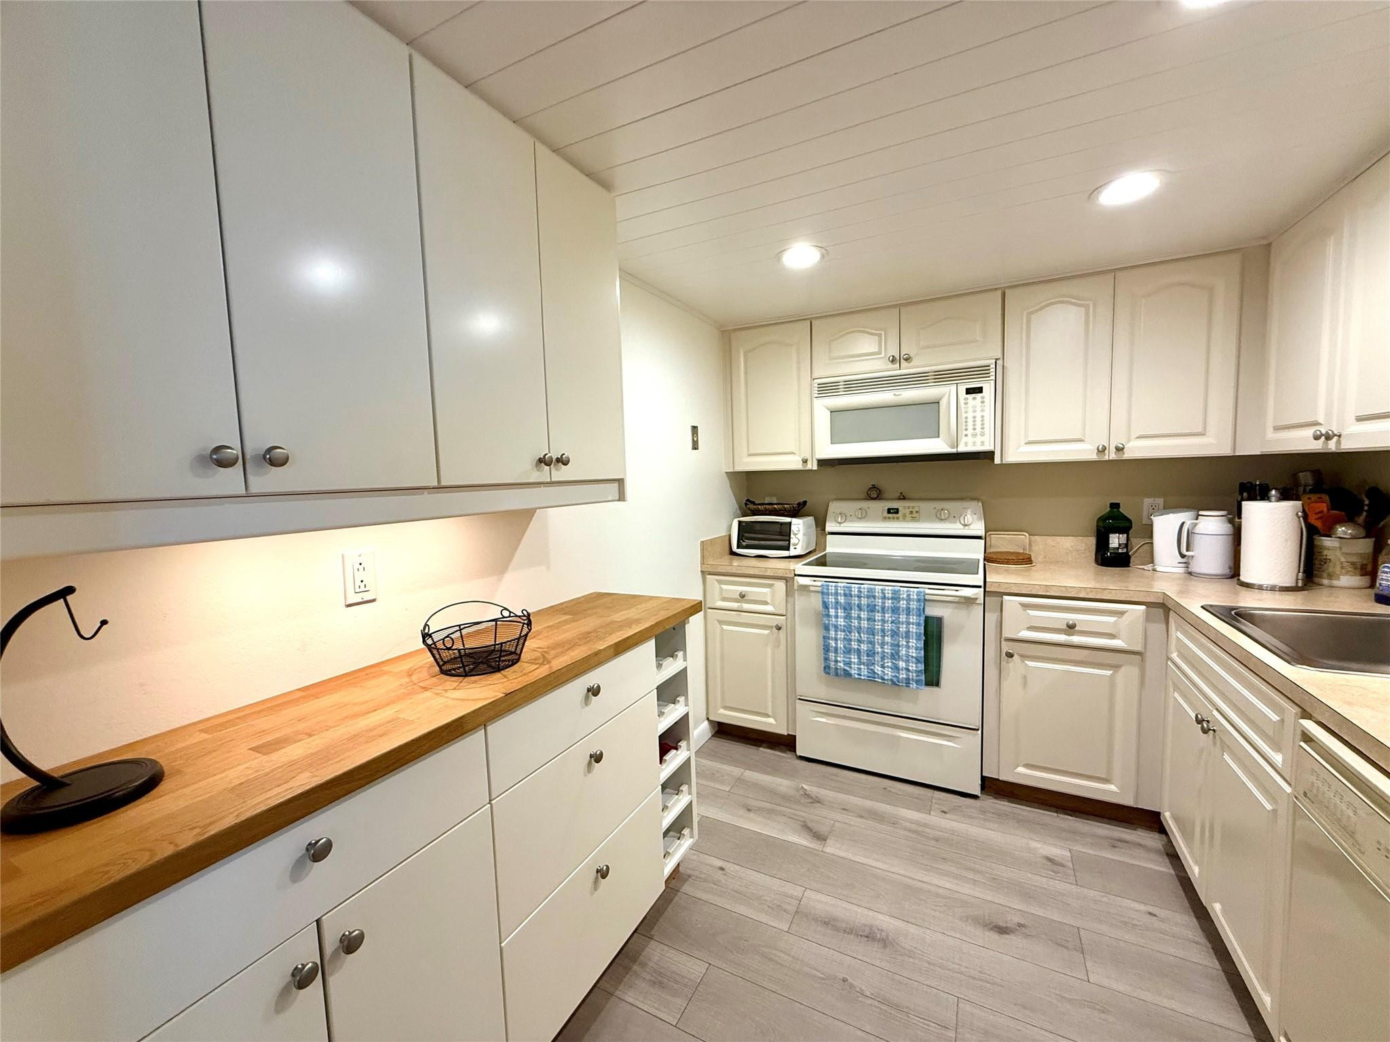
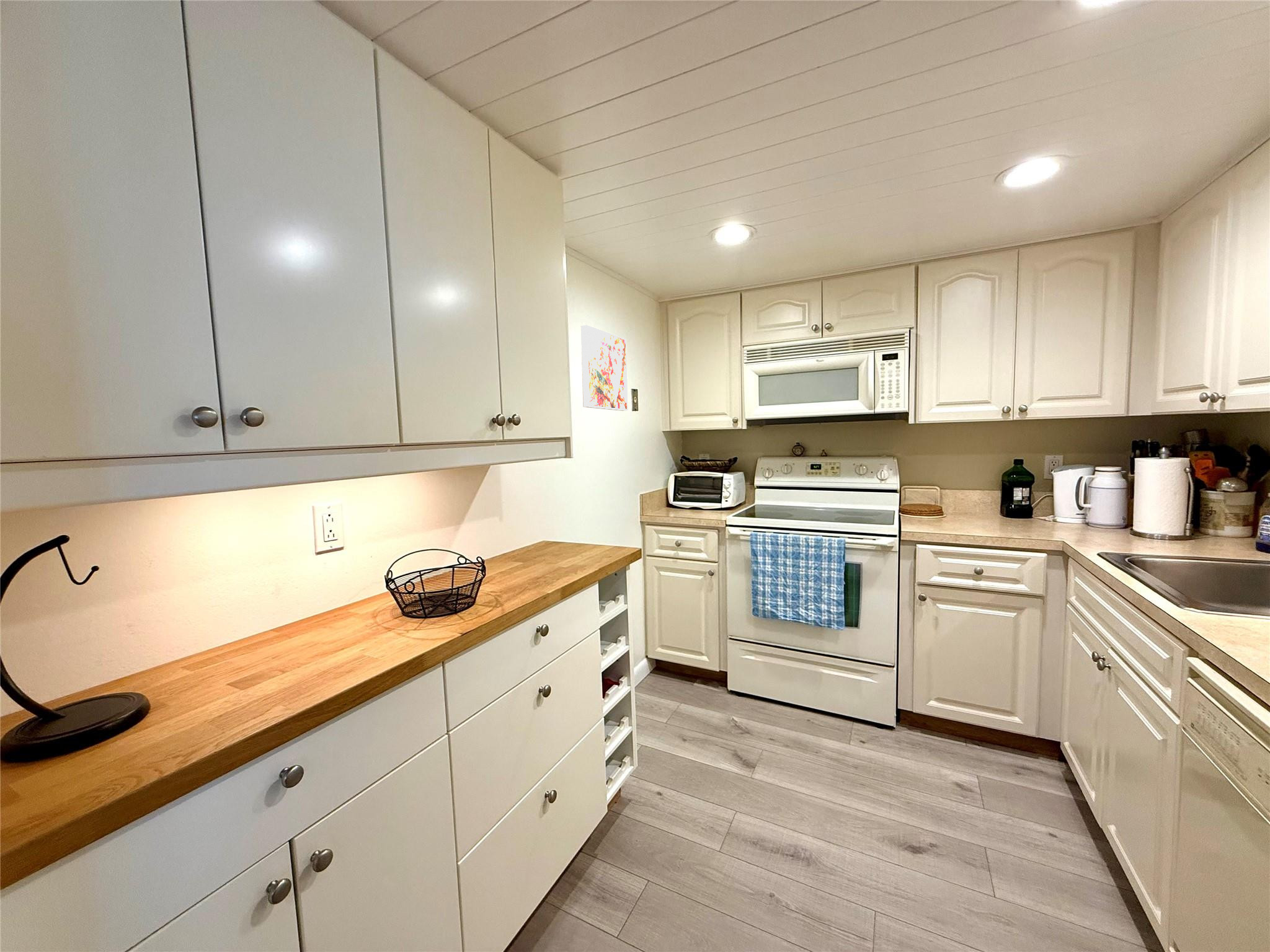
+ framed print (606, 371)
